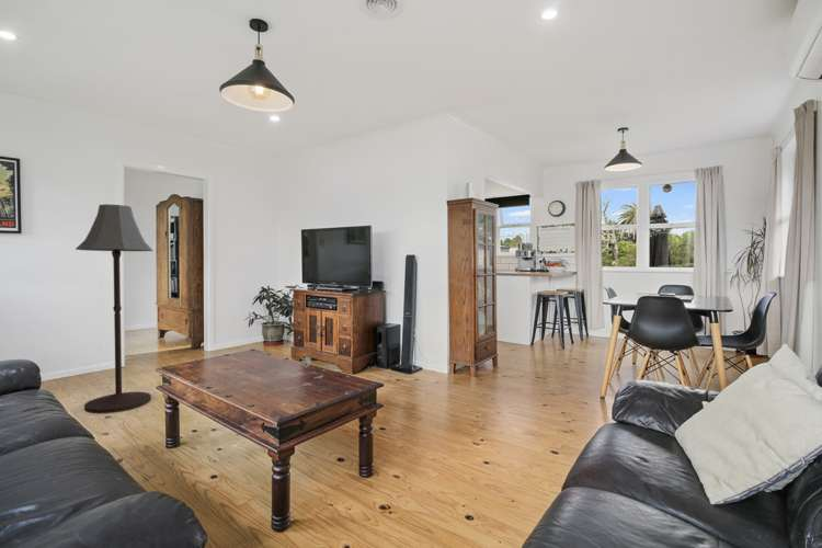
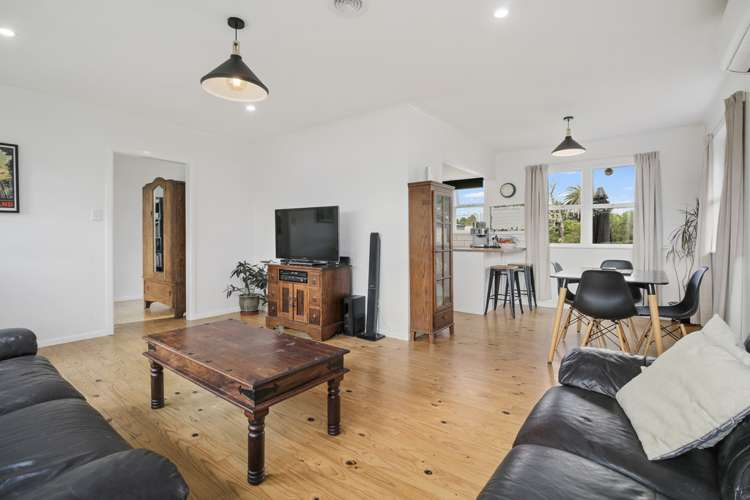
- floor lamp (117, 305)
